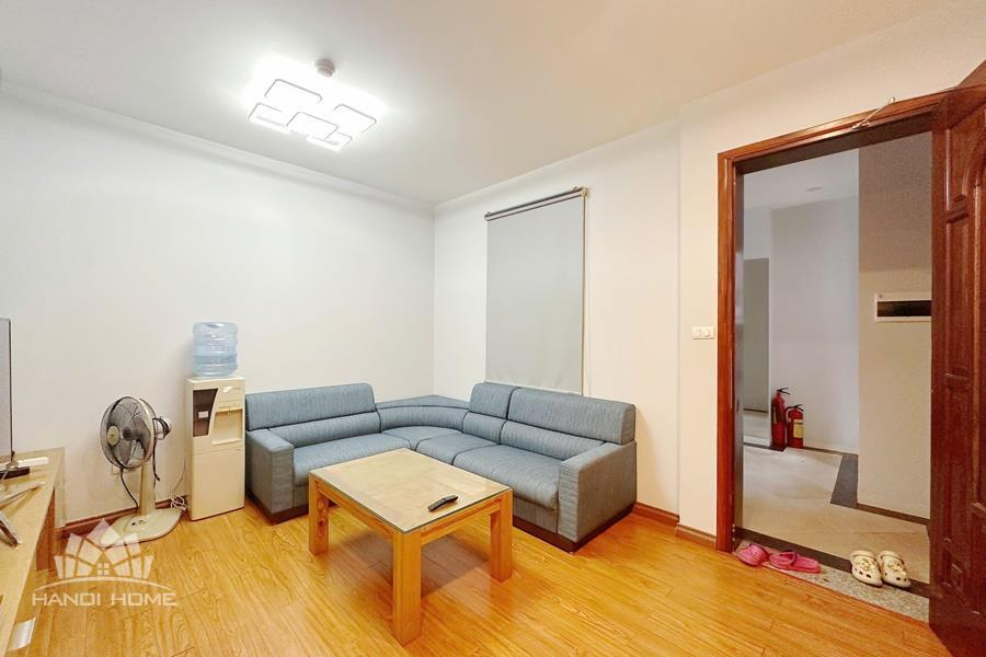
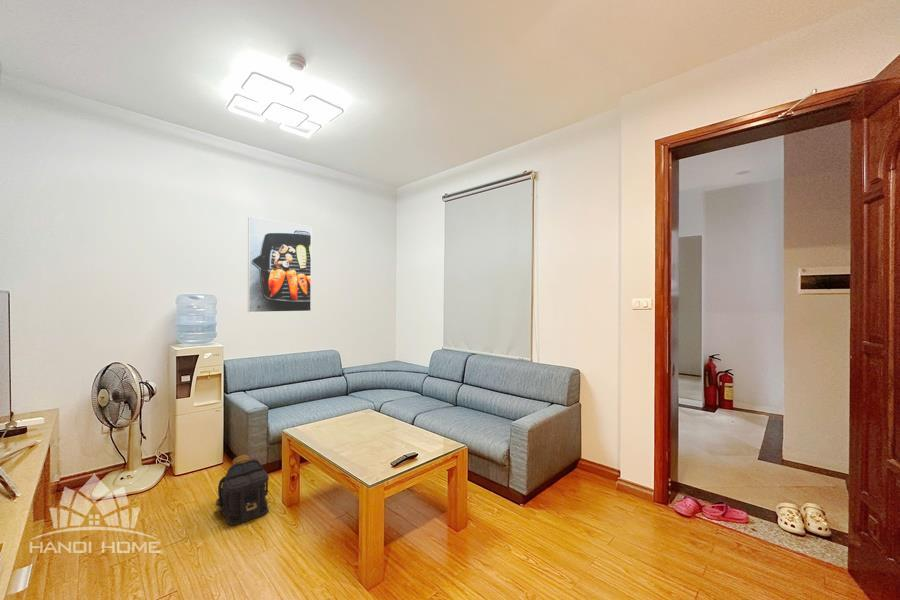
+ backpack (243, 483)
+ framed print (281, 267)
